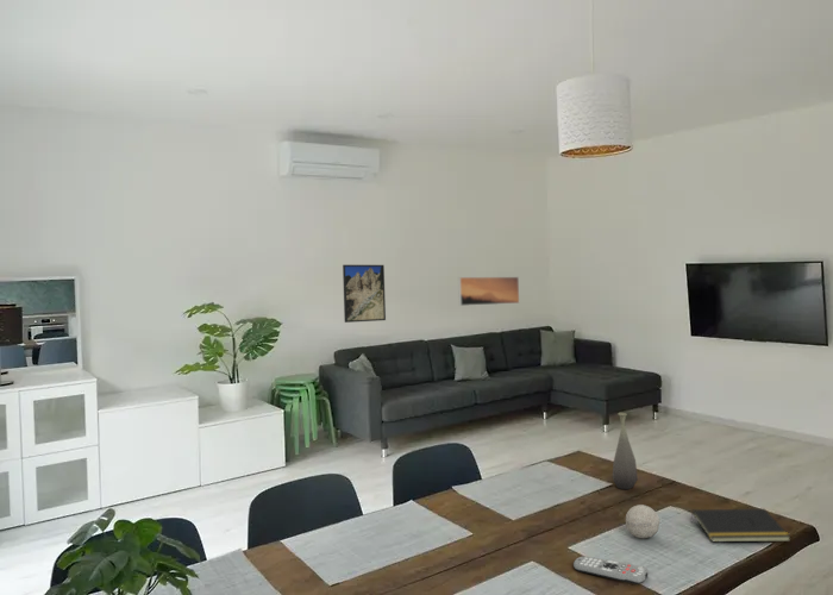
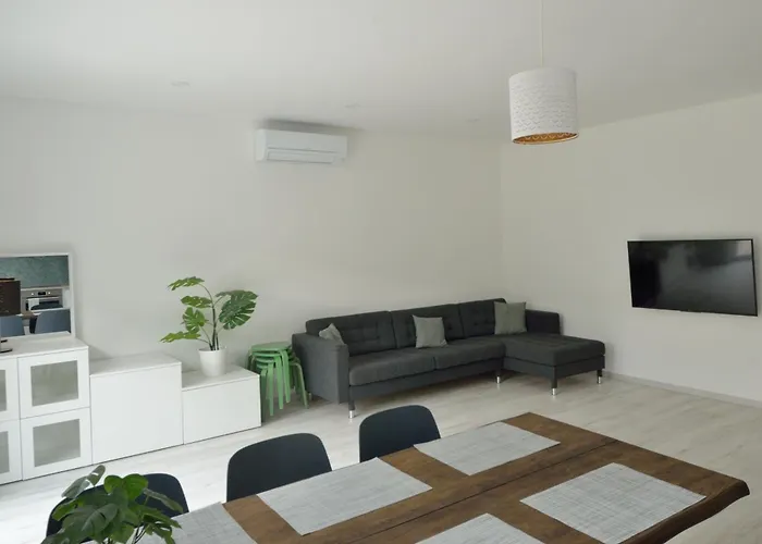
- bottle (624, 450)
- remote control (609, 569)
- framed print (364, 293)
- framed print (489, 290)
- notepad (739, 524)
- decorative ball (643, 521)
